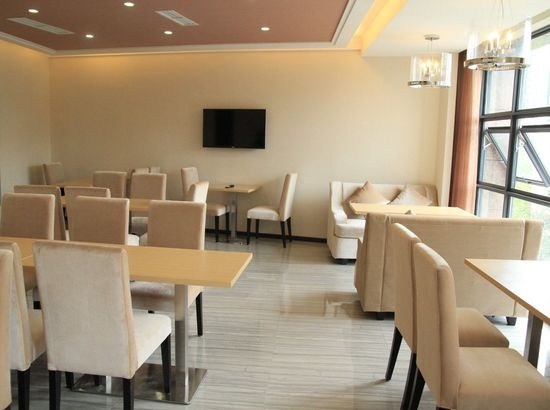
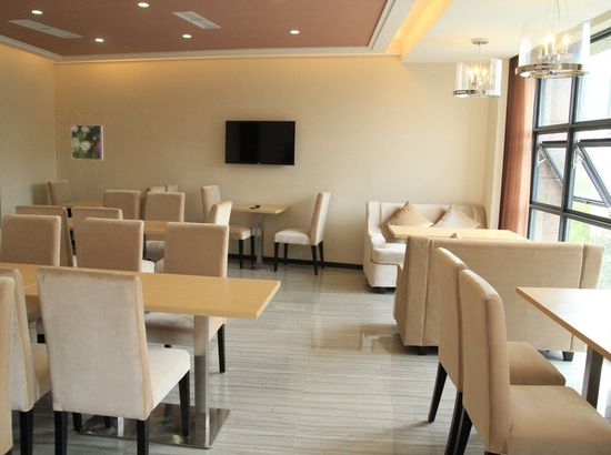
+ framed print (87, 142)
